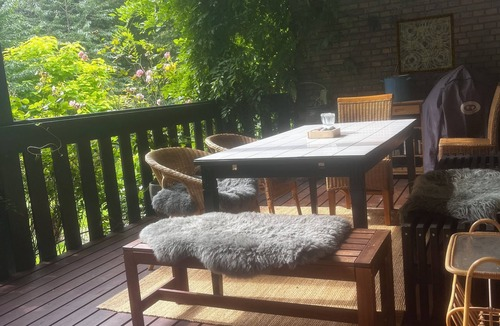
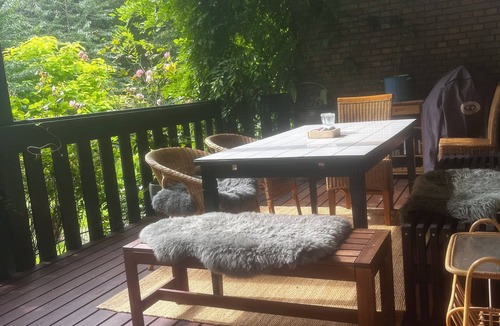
- wall art (426, 46)
